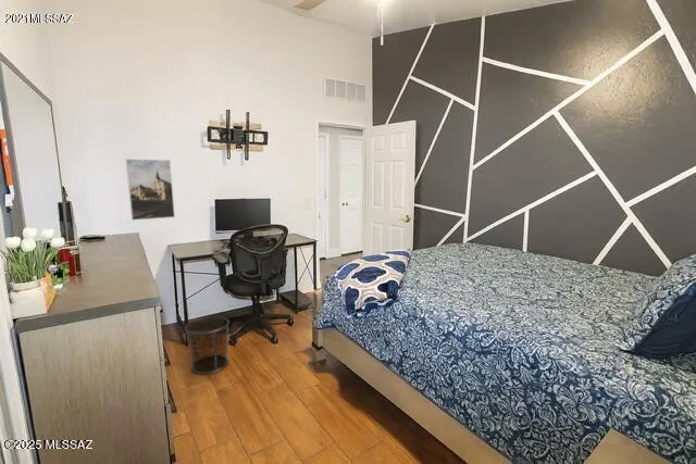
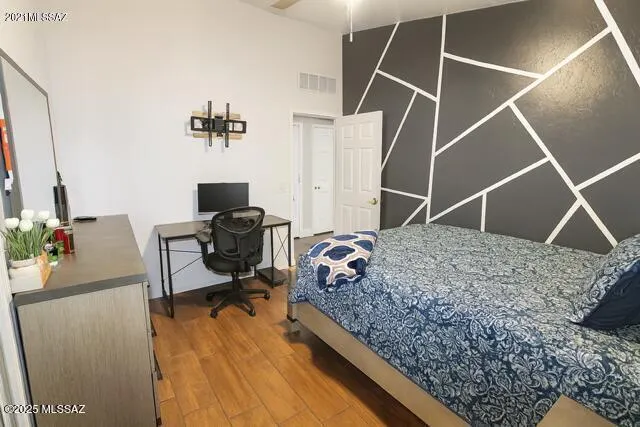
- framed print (151, 189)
- waste bin (209, 344)
